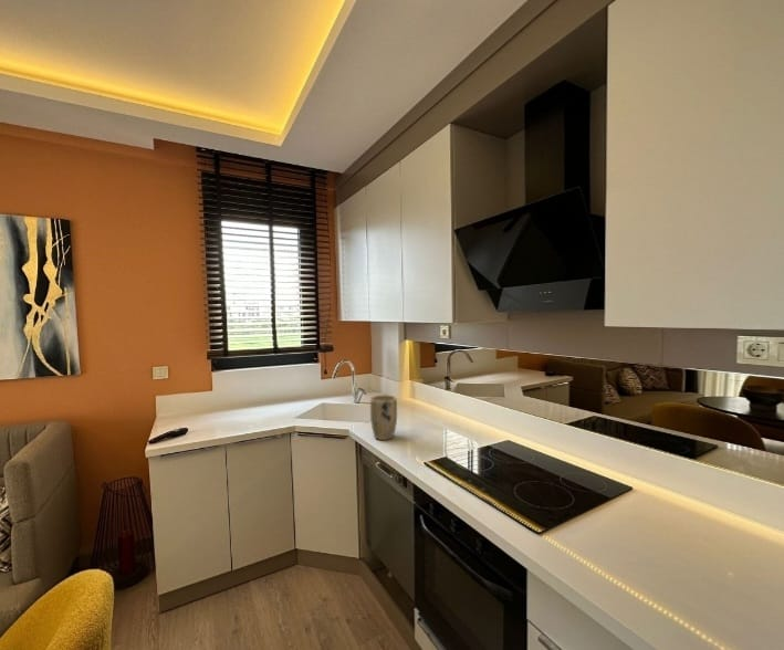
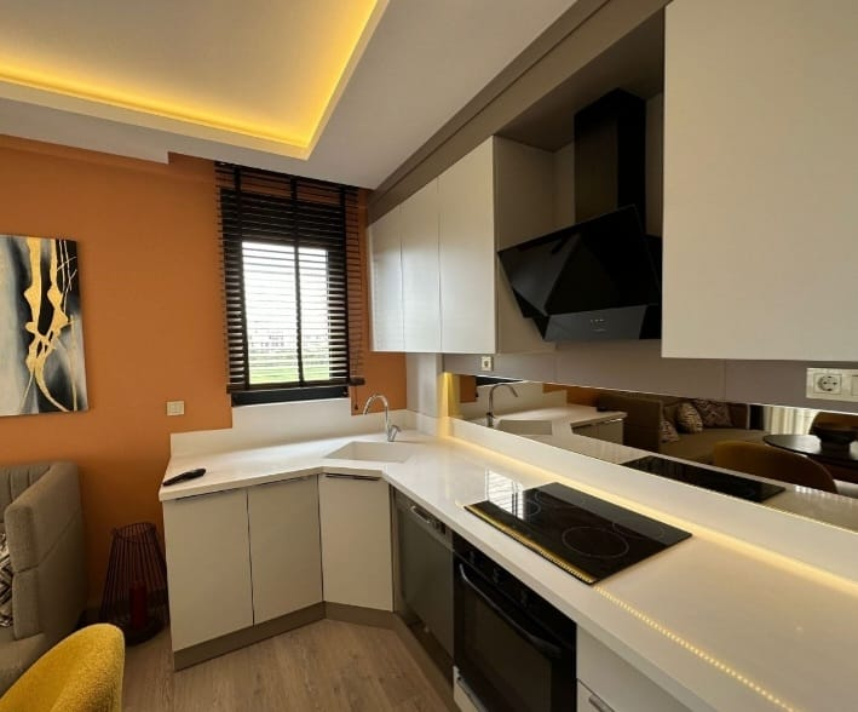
- plant pot (384, 417)
